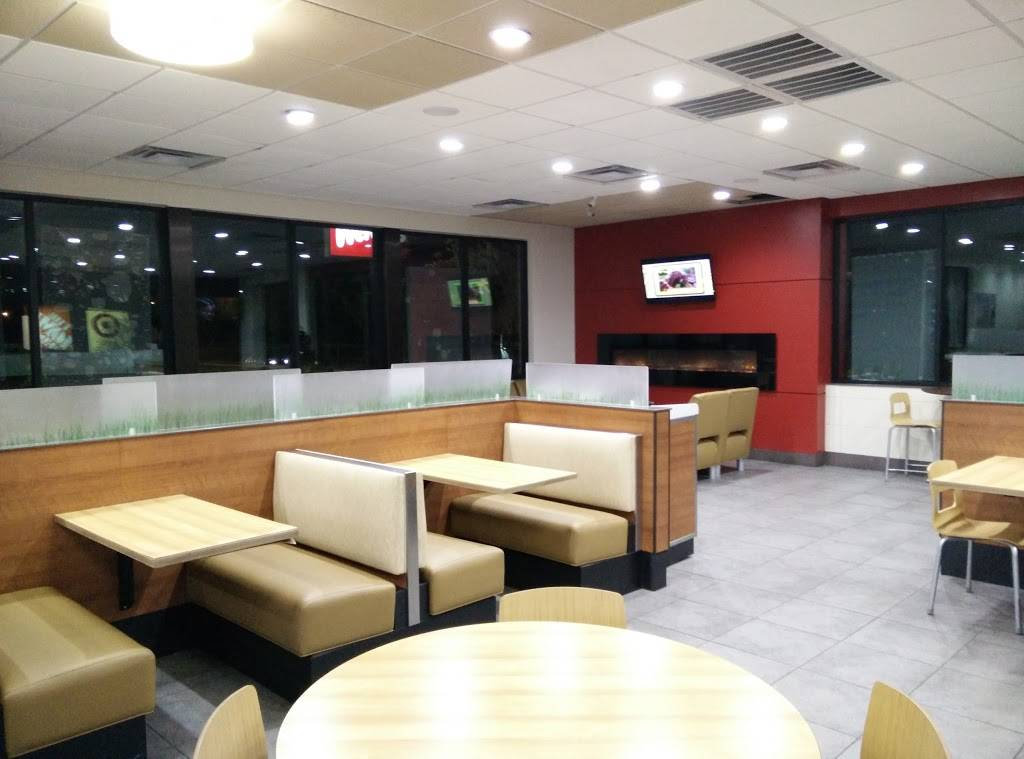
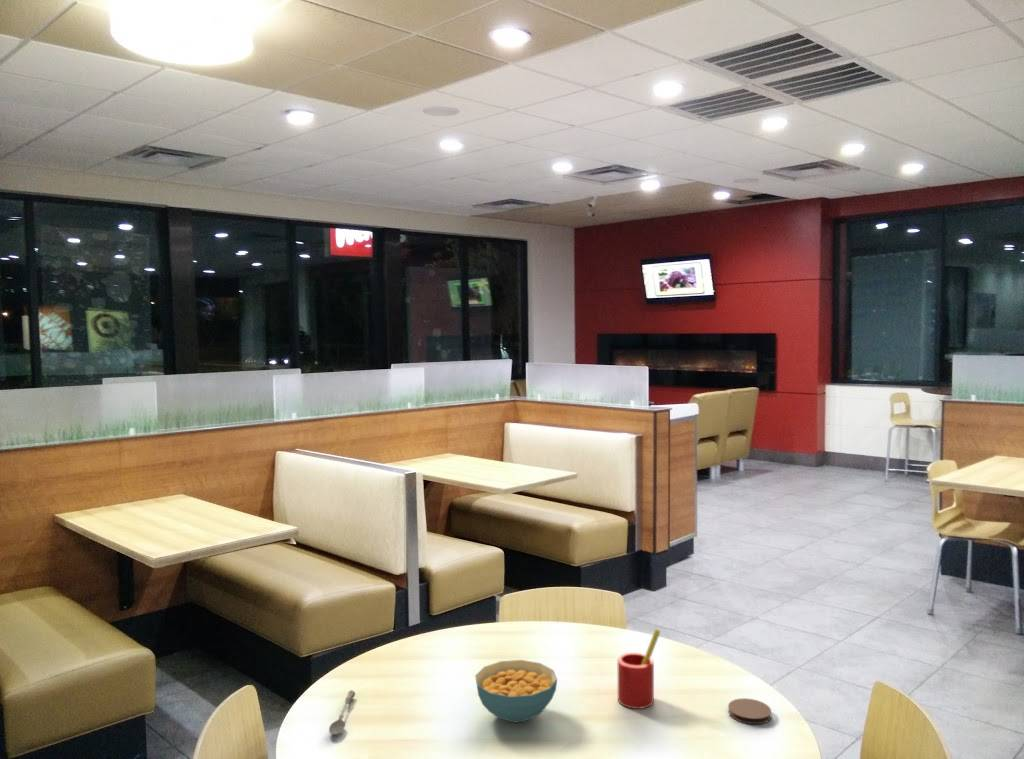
+ cereal bowl (516, 696)
+ straw (639, 665)
+ coaster (749, 710)
+ soupspoon (343, 712)
